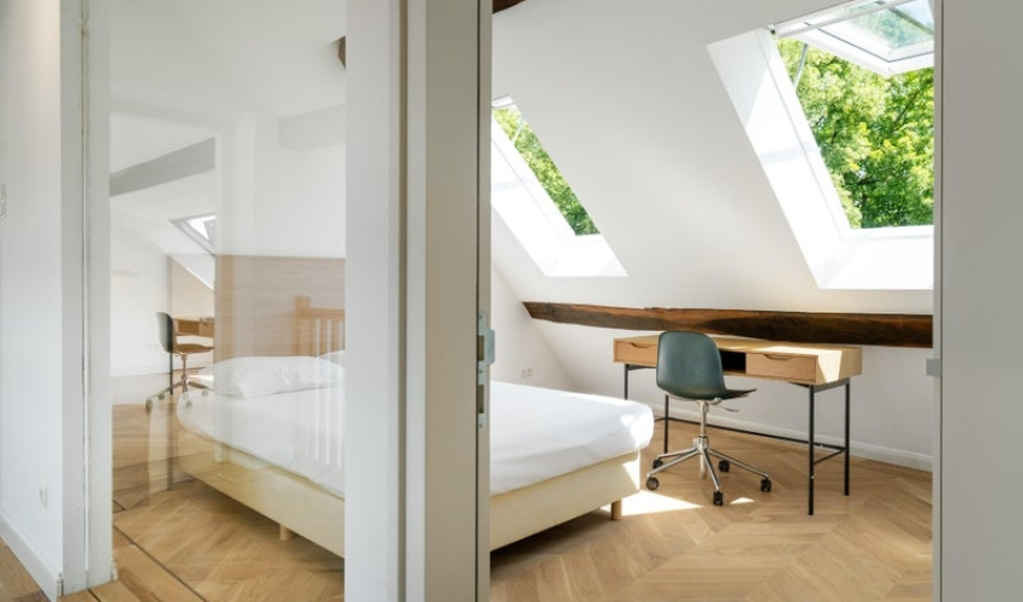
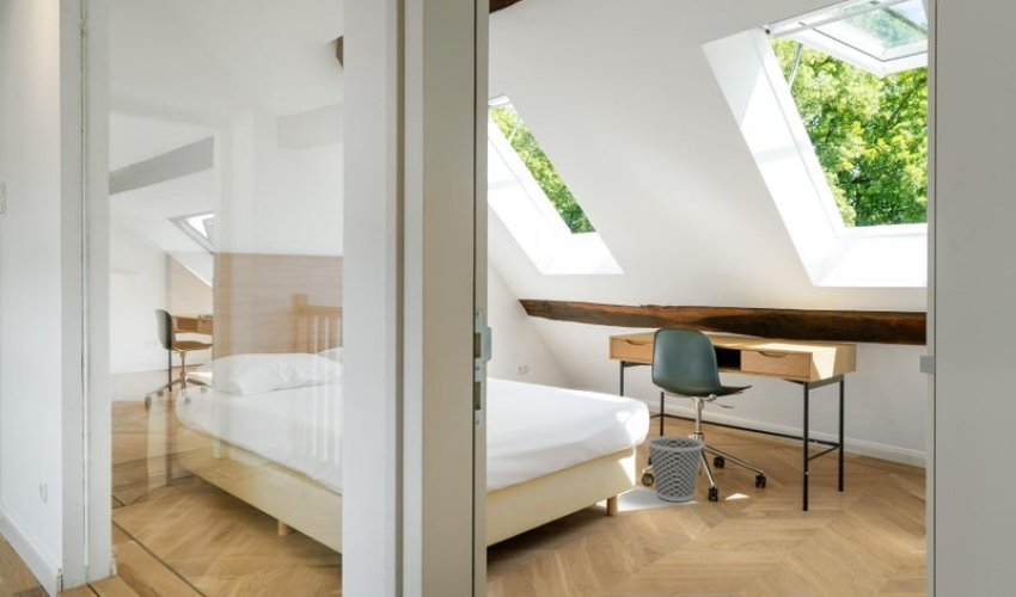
+ wastebasket (674, 468)
